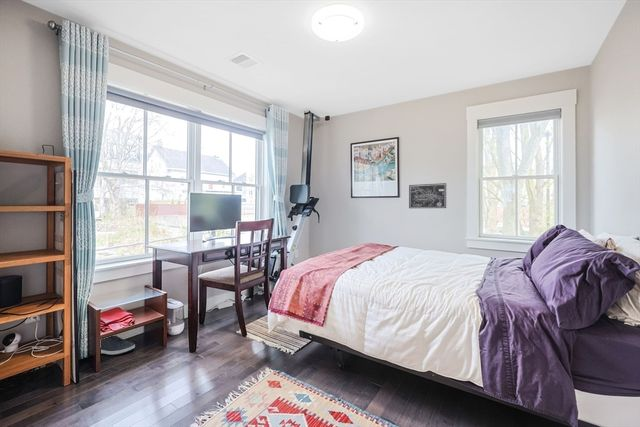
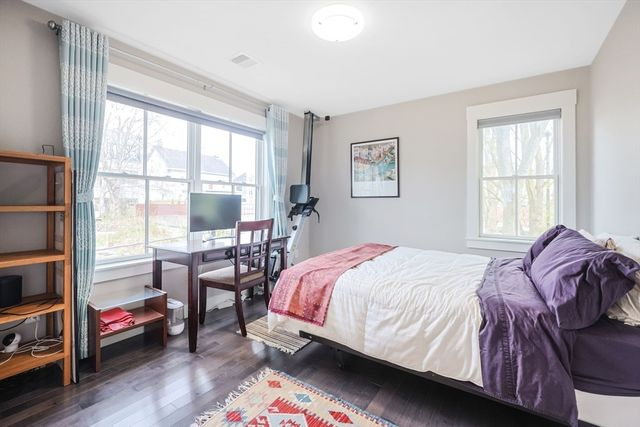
- wall art (427, 196)
- sneaker (112, 336)
